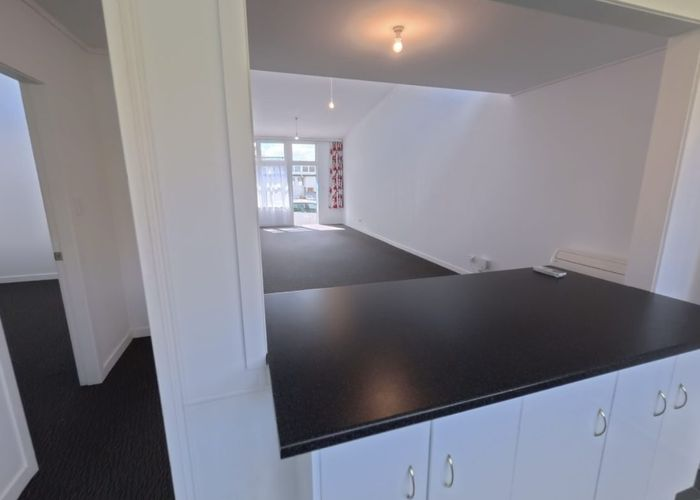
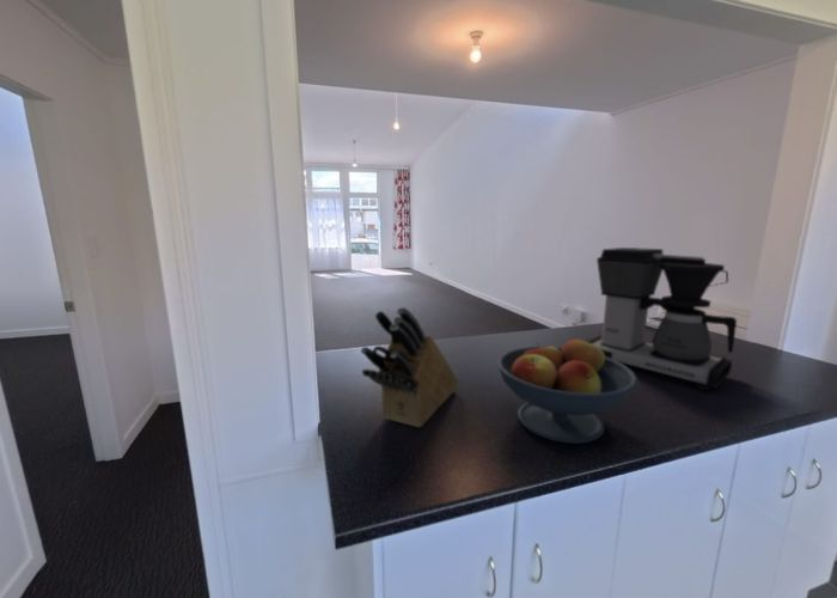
+ fruit bowl (561, 384)
+ knife block (415, 355)
+ coffee maker (661, 307)
